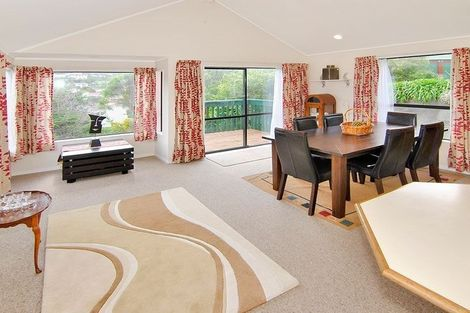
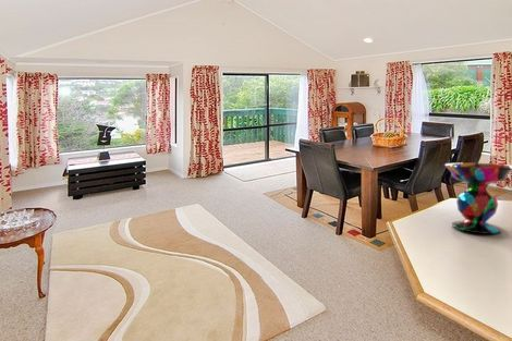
+ decorative bowl (476, 196)
